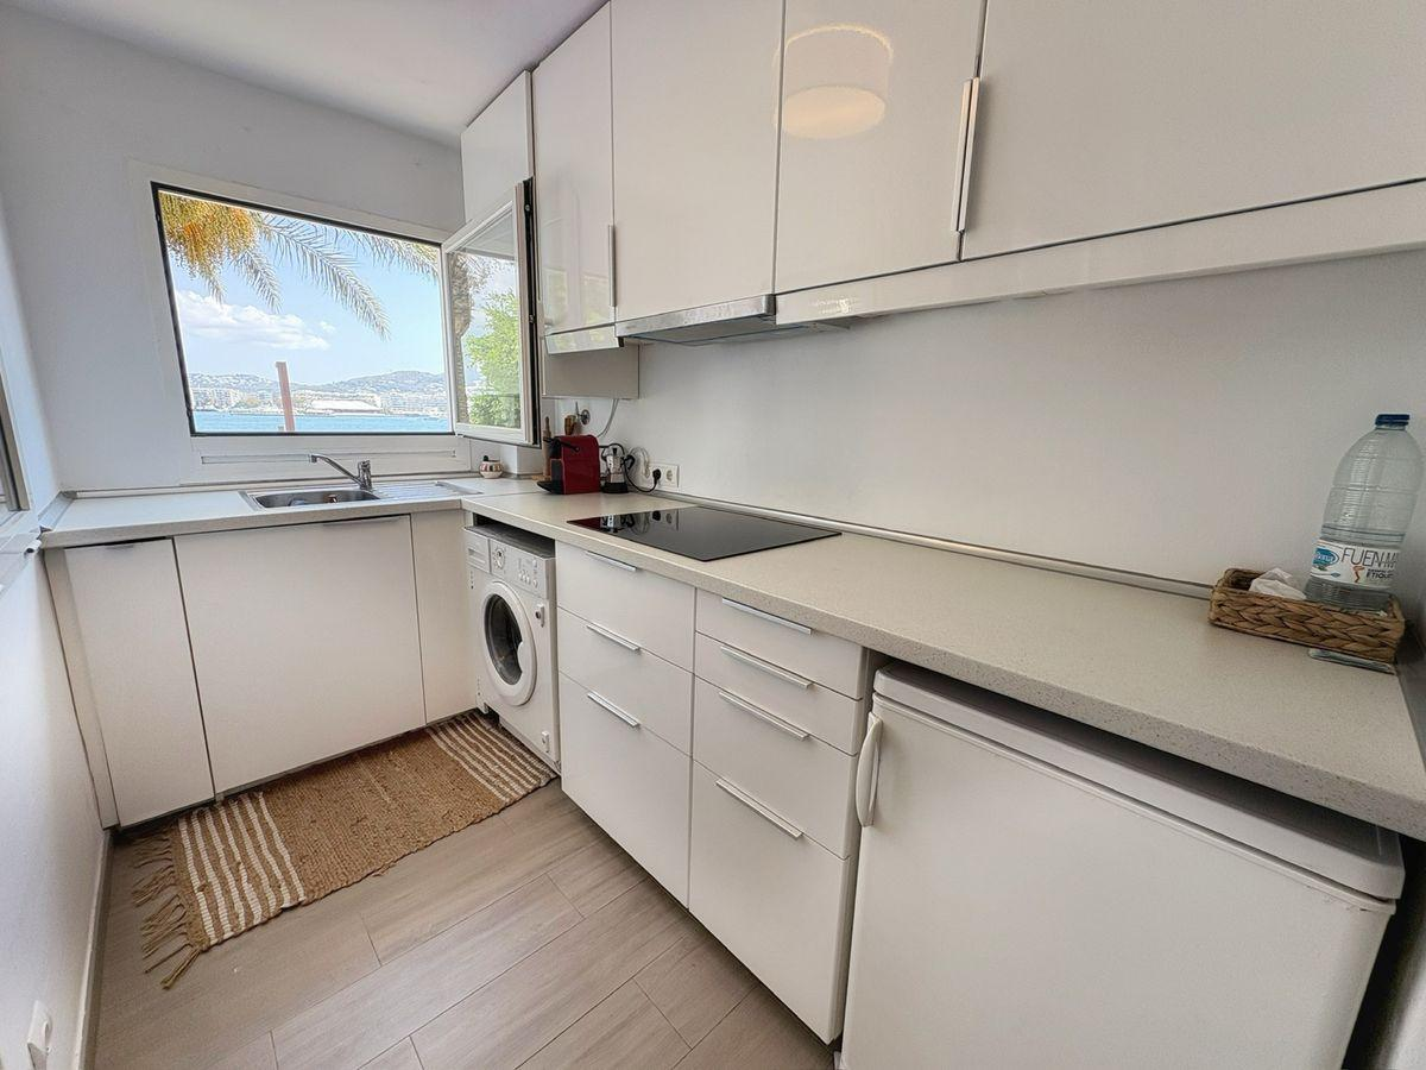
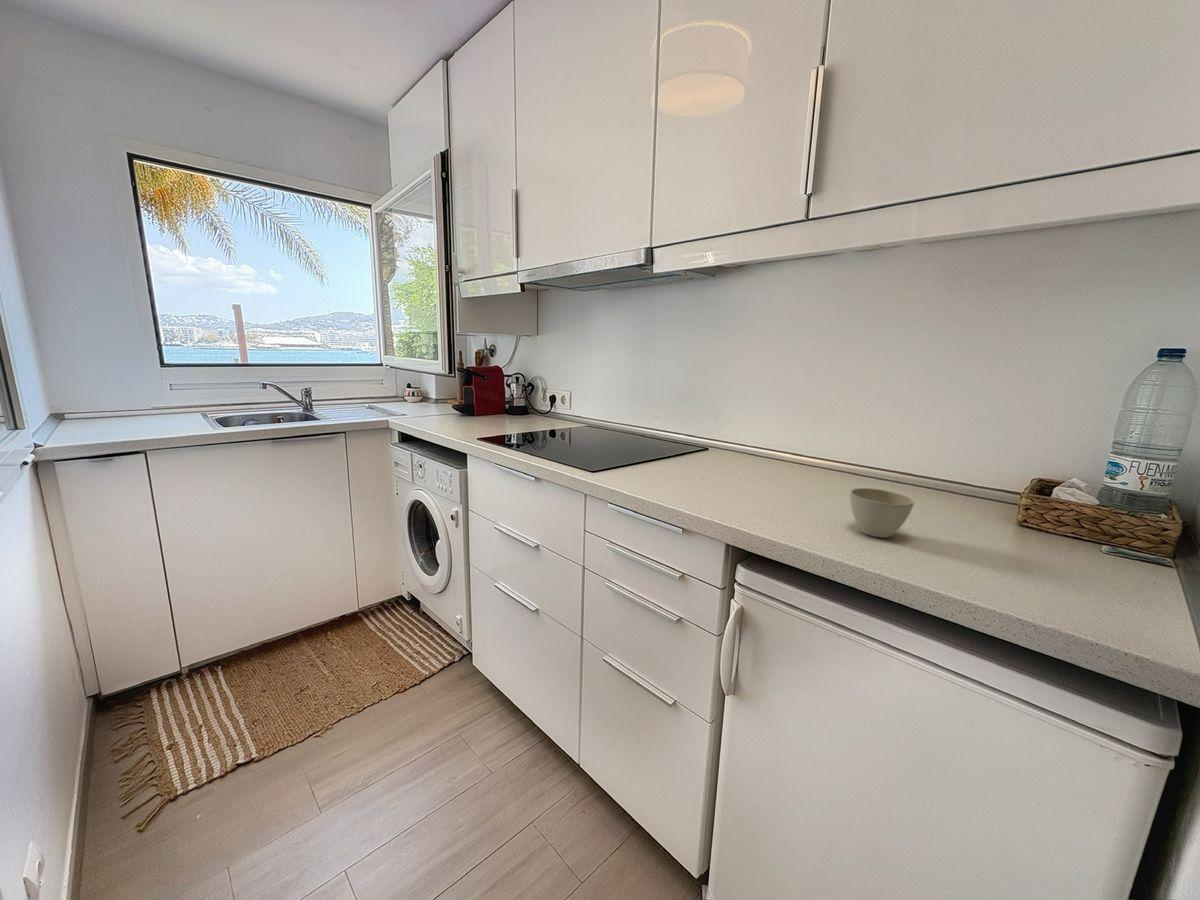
+ flower pot (878, 514)
